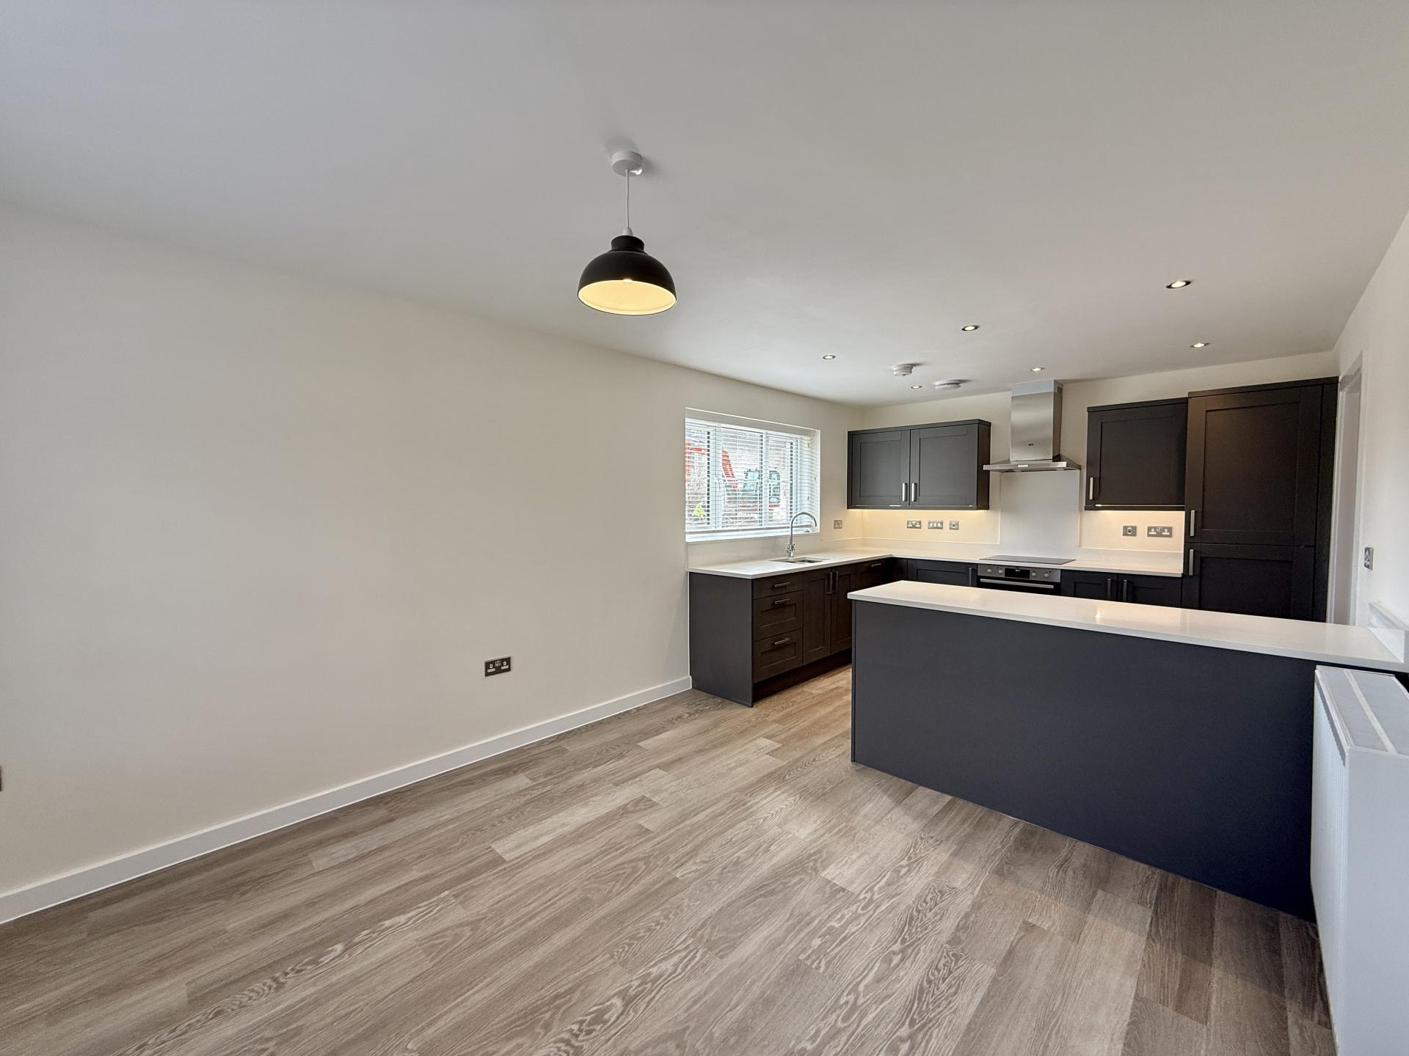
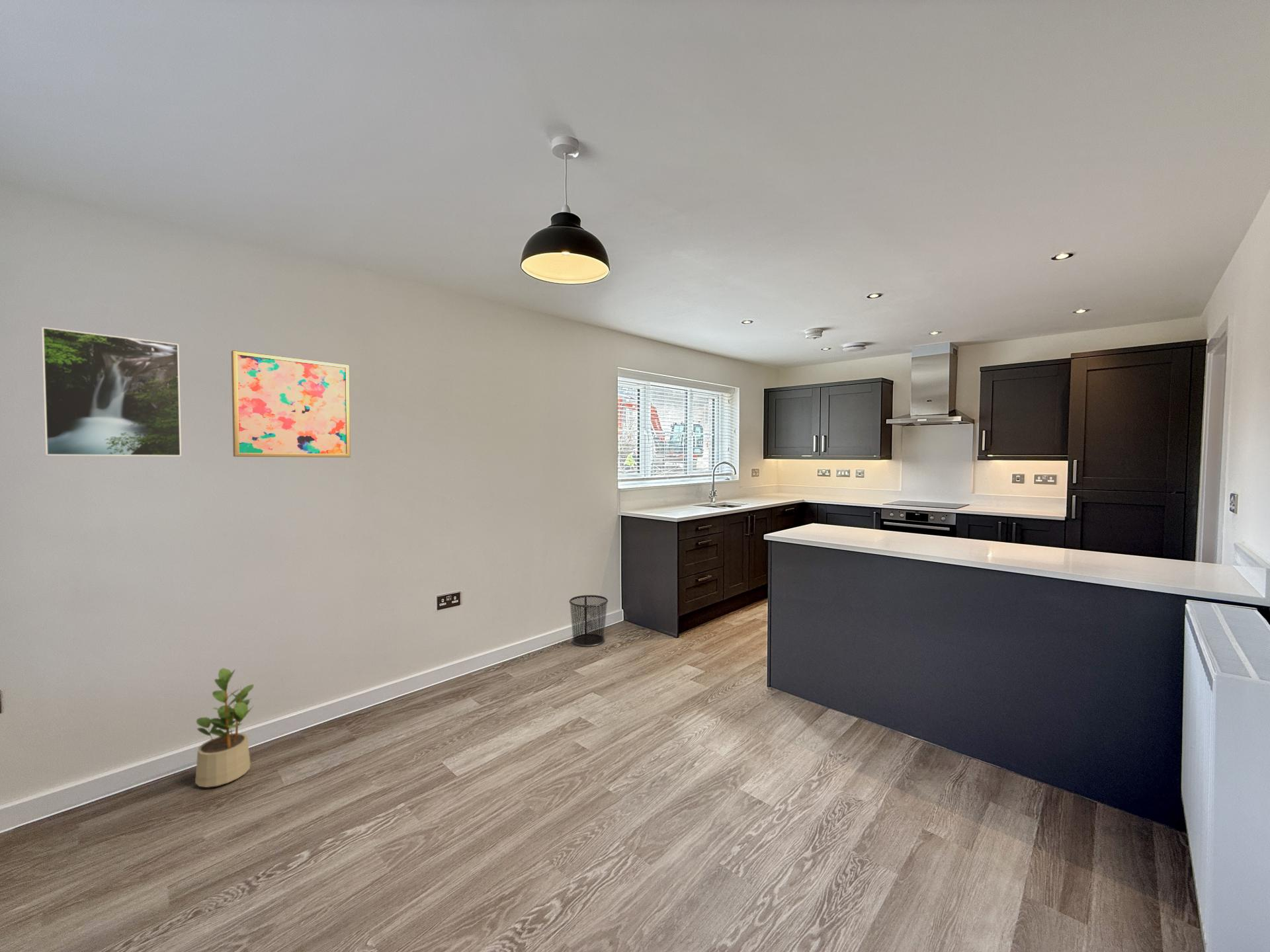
+ potted plant (226, 719)
+ wall art (294, 408)
+ waste bin (588, 620)
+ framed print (116, 396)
